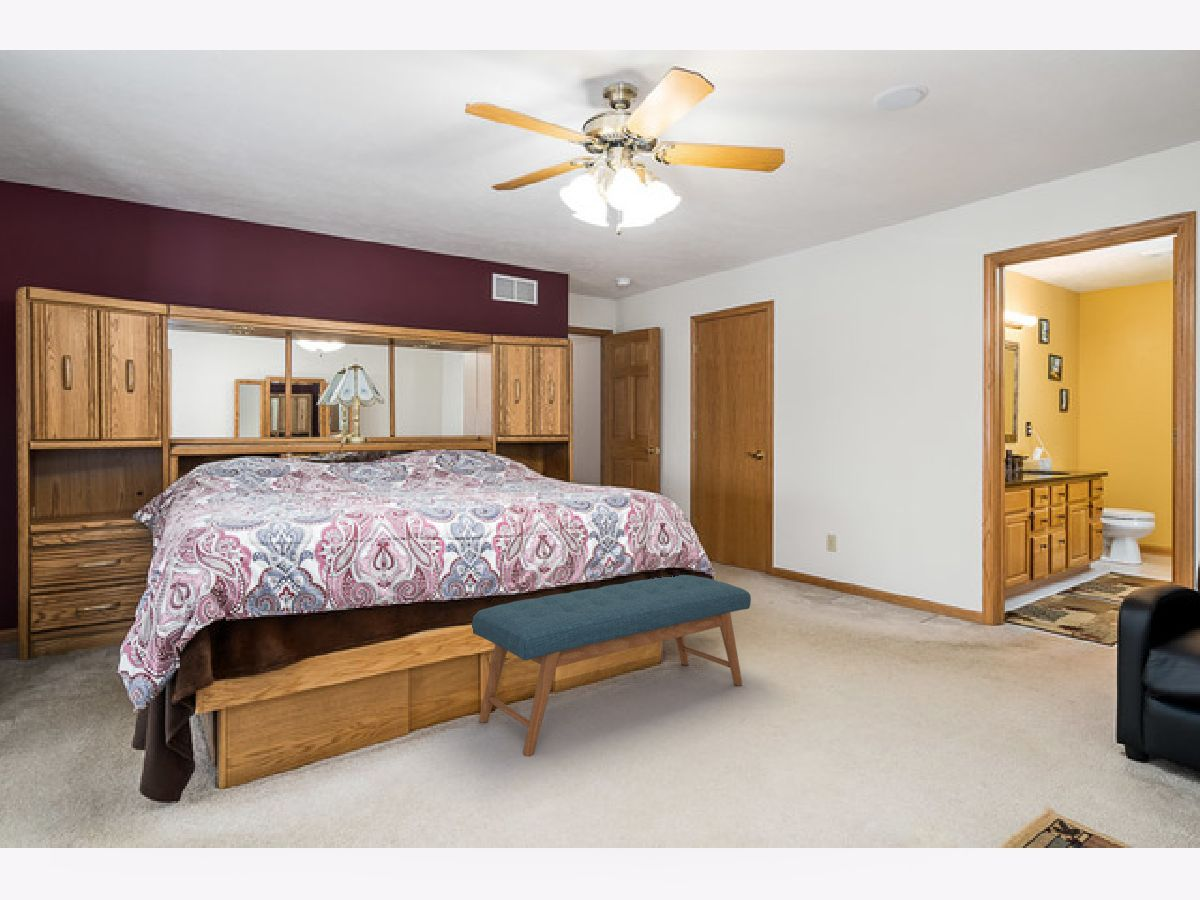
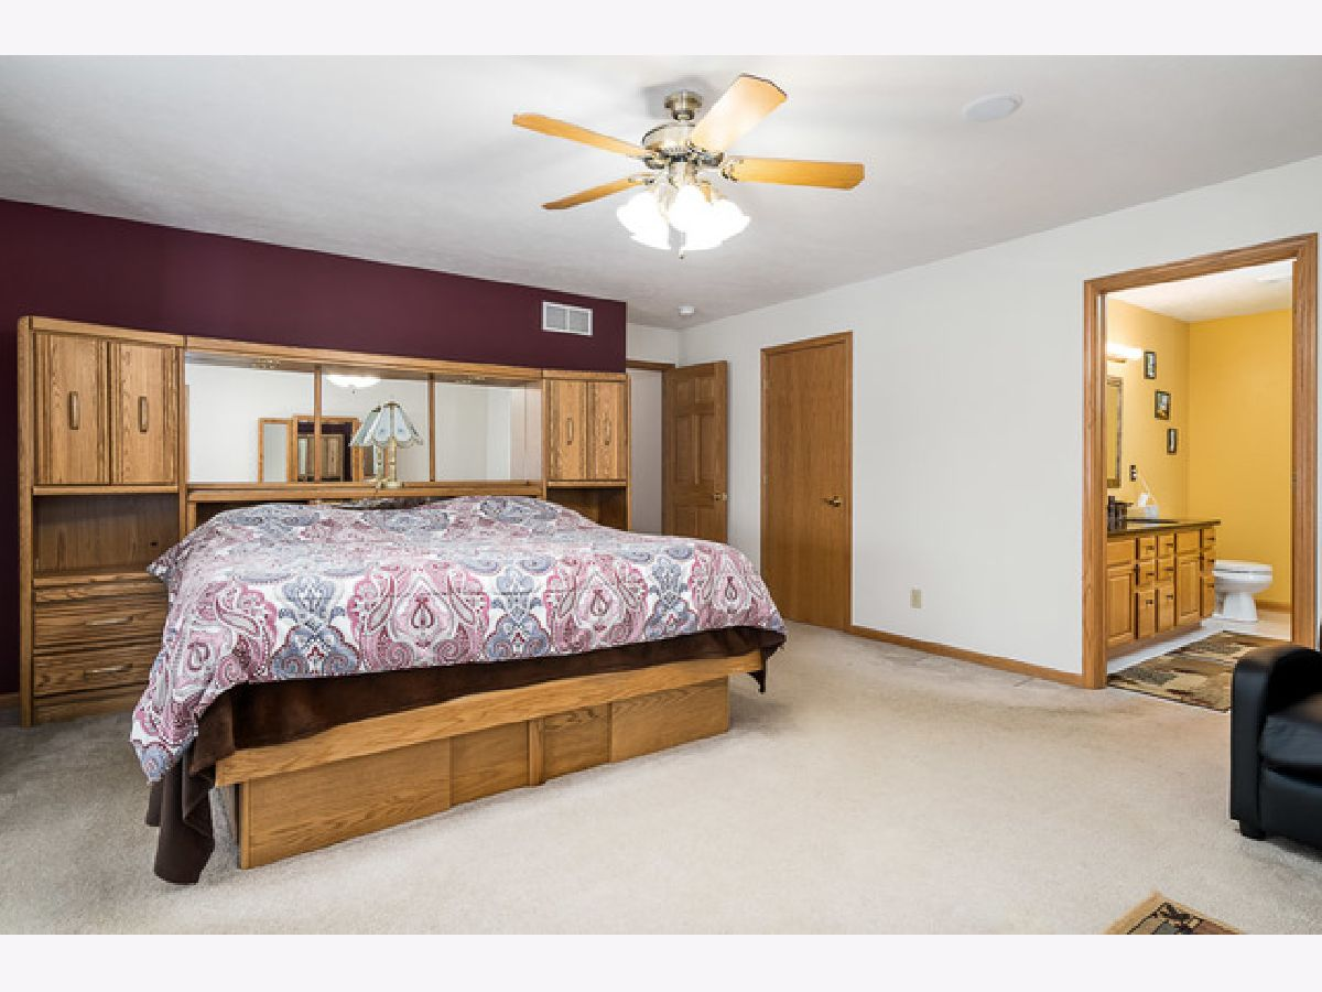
- bench (619, 647)
